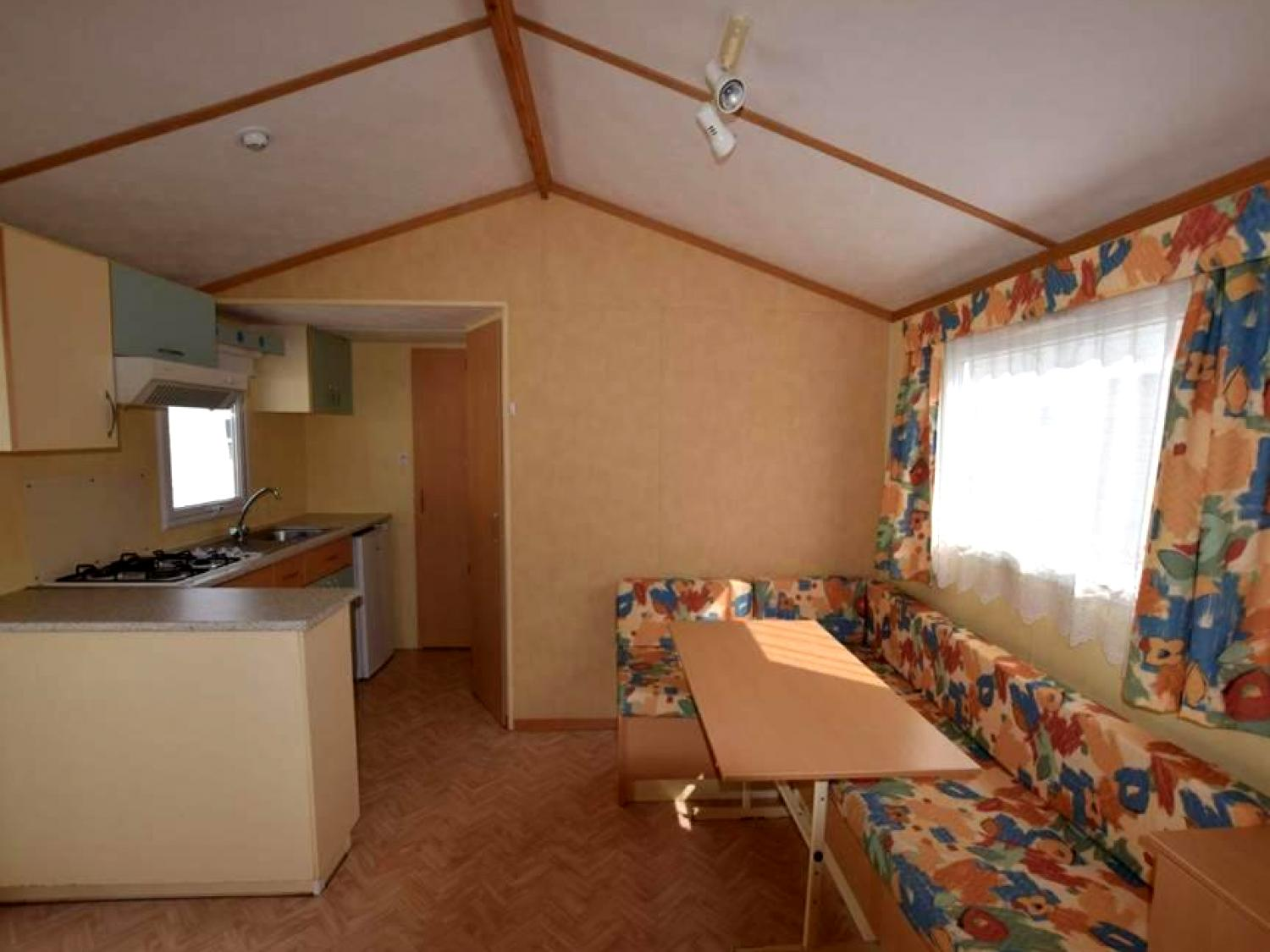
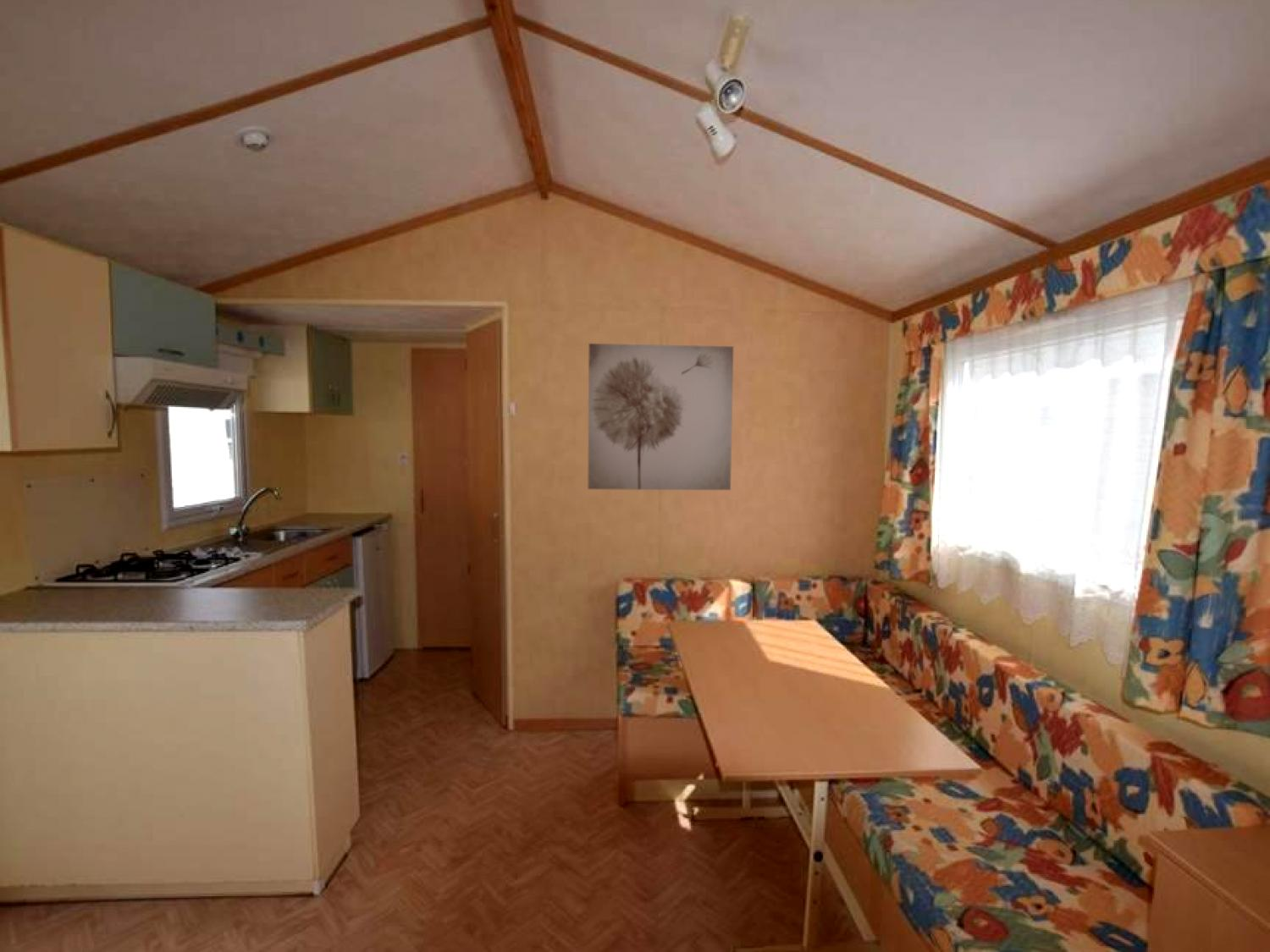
+ wall art (660, 417)
